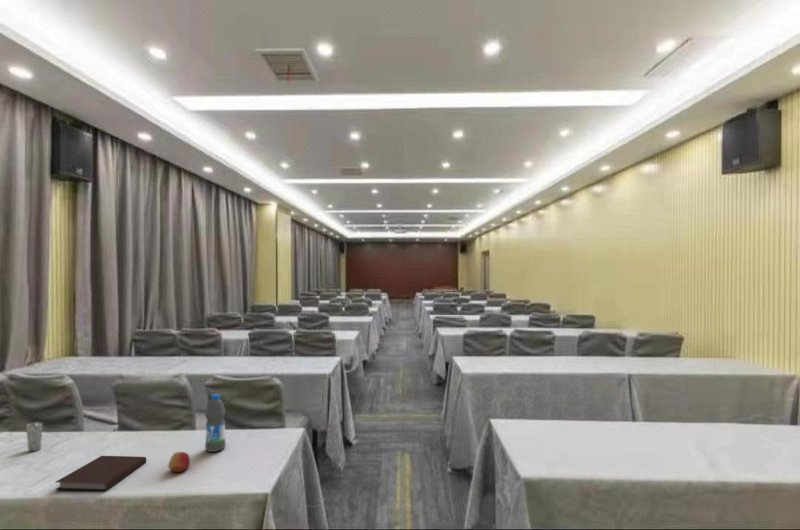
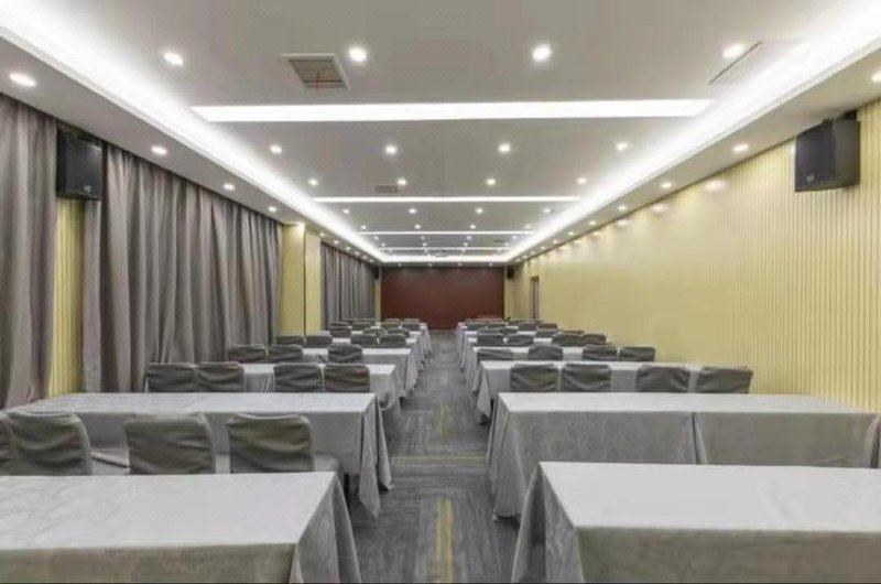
- notebook (103, 472)
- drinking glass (34, 437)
- apple (179, 460)
- water bottle (215, 421)
